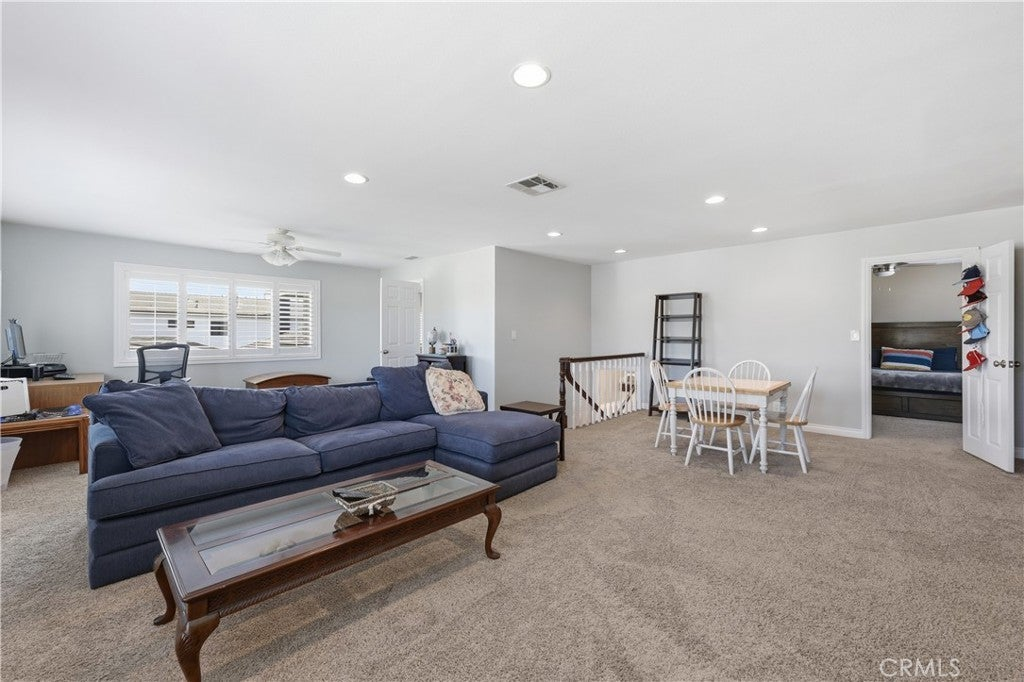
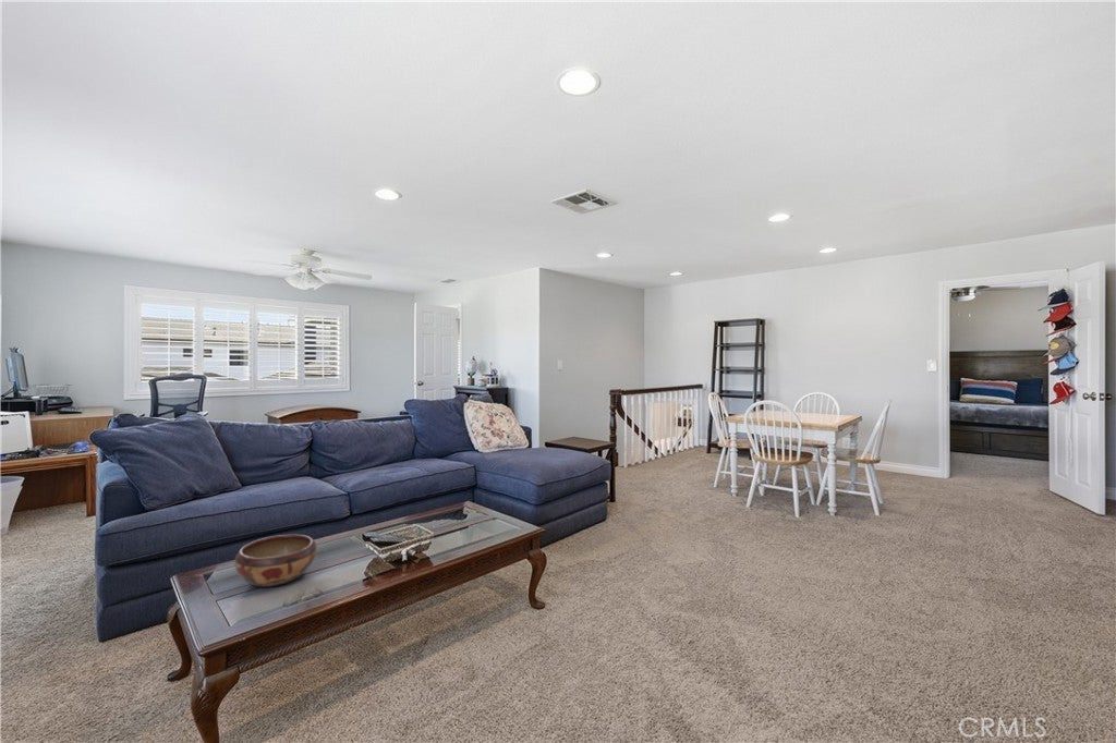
+ decorative bowl (277, 561)
